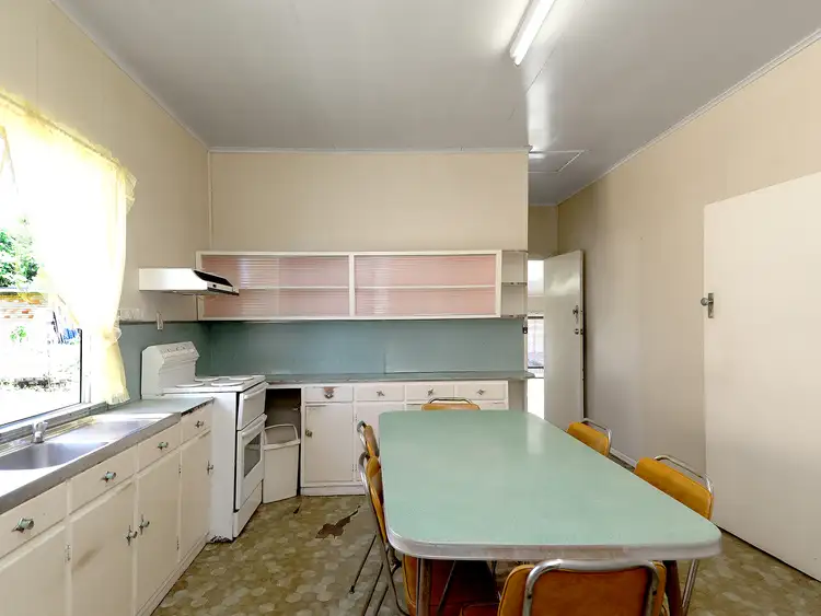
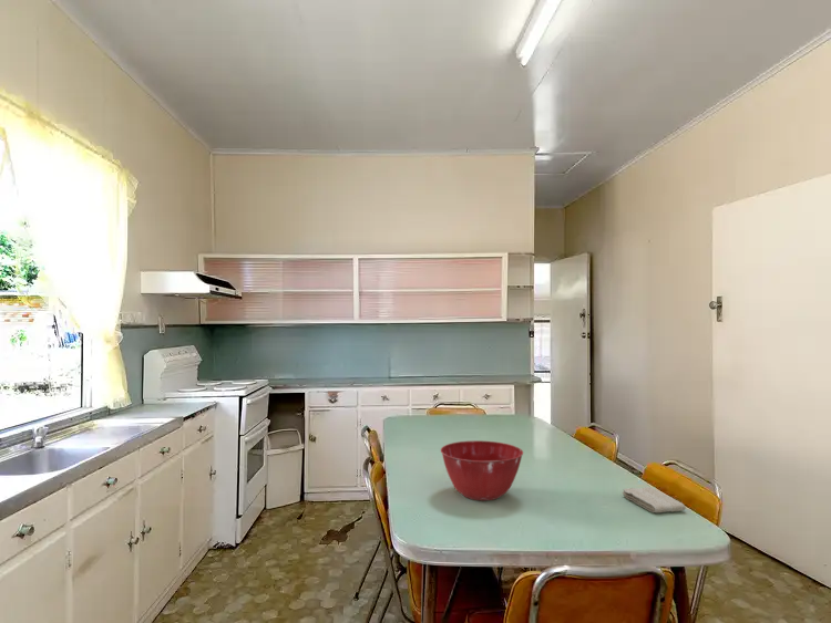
+ mixing bowl (481, 471)
+ washcloth (652, 498)
